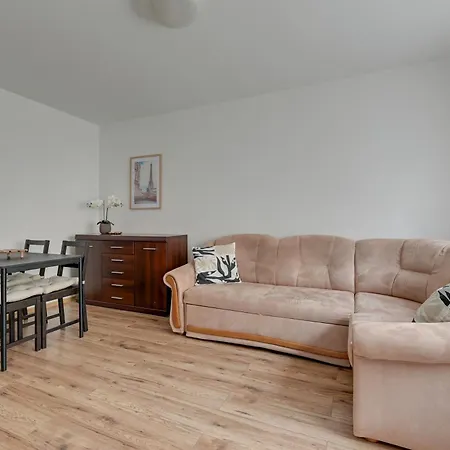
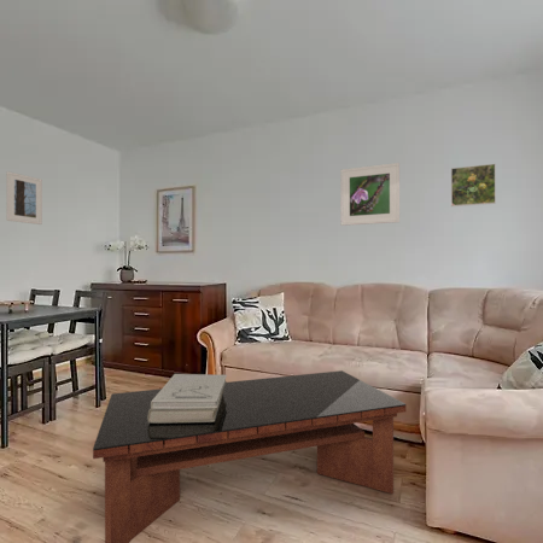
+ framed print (472, 185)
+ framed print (369, 194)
+ coffee table (252, 442)
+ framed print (24, 199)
+ books (191, 395)
